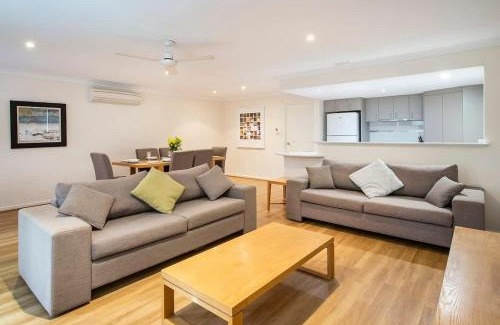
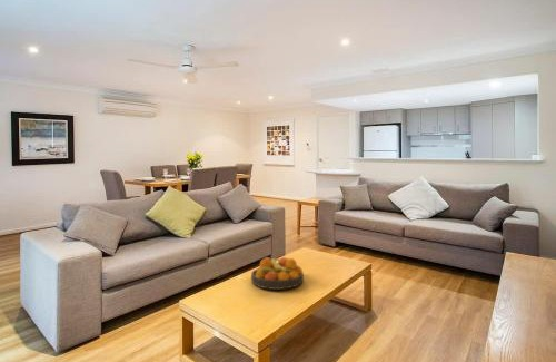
+ fruit bowl (277, 268)
